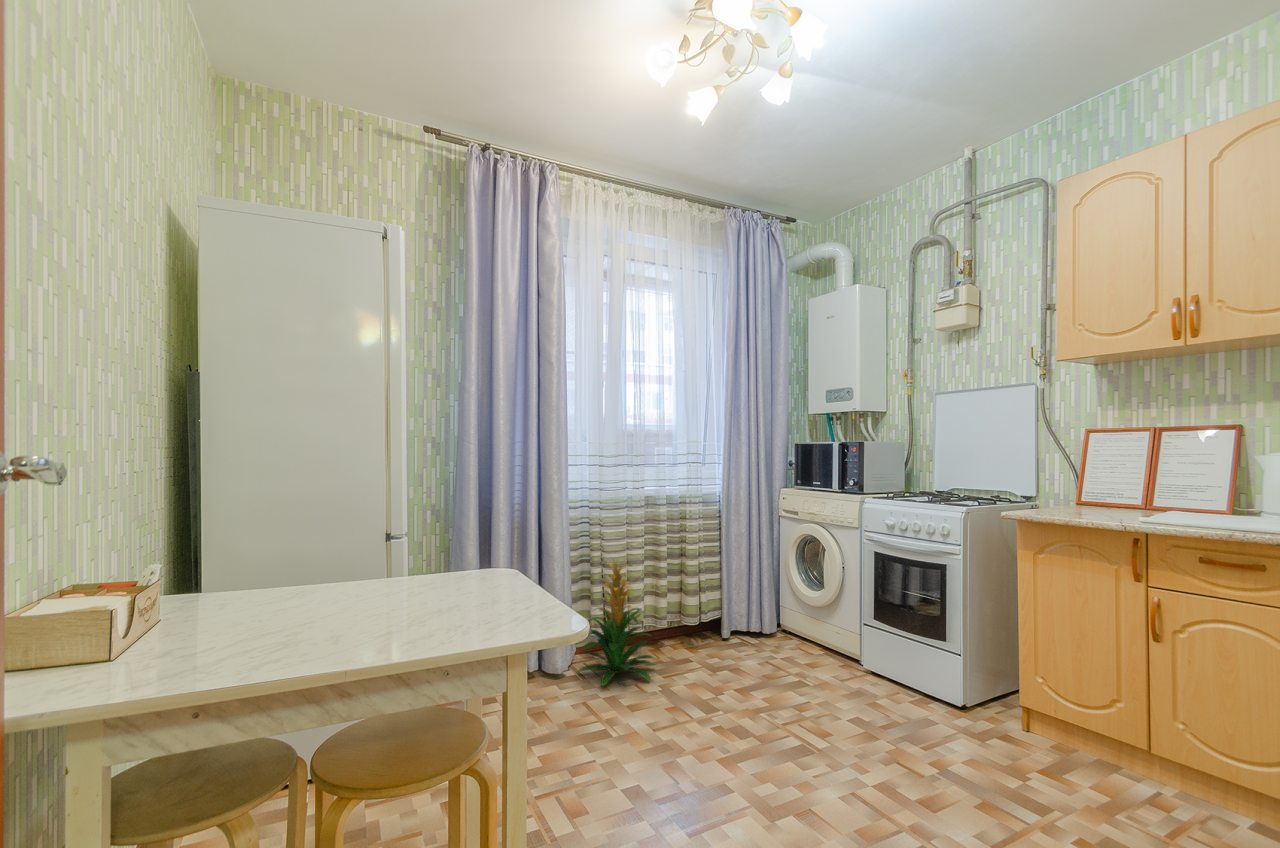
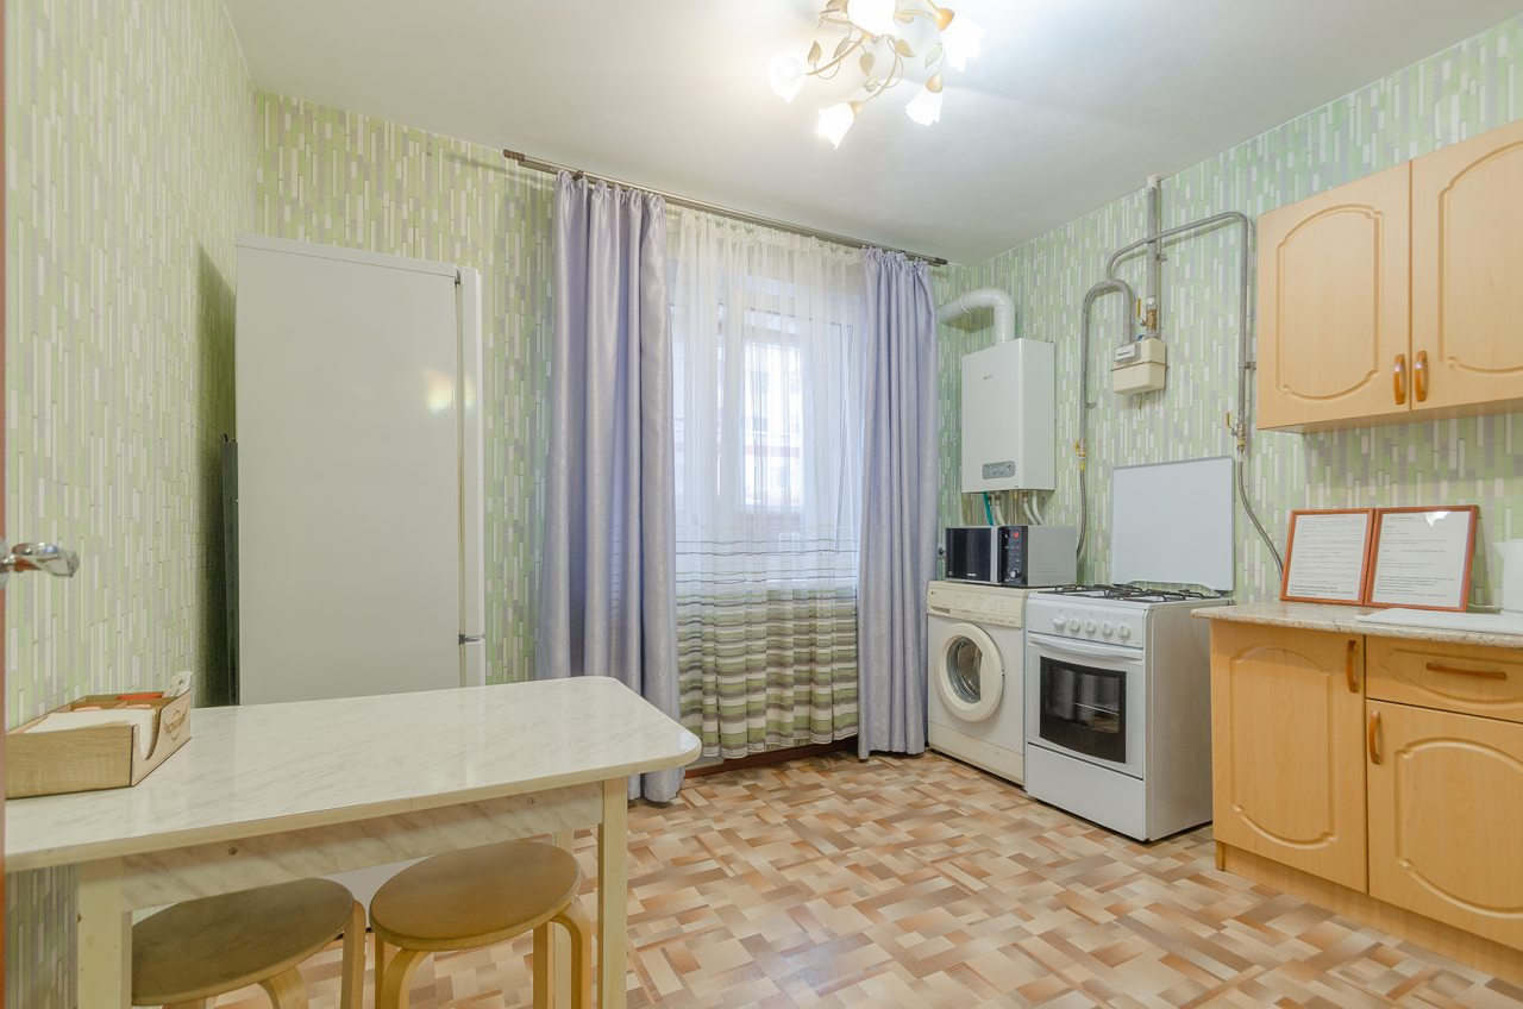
- indoor plant (617, 613)
